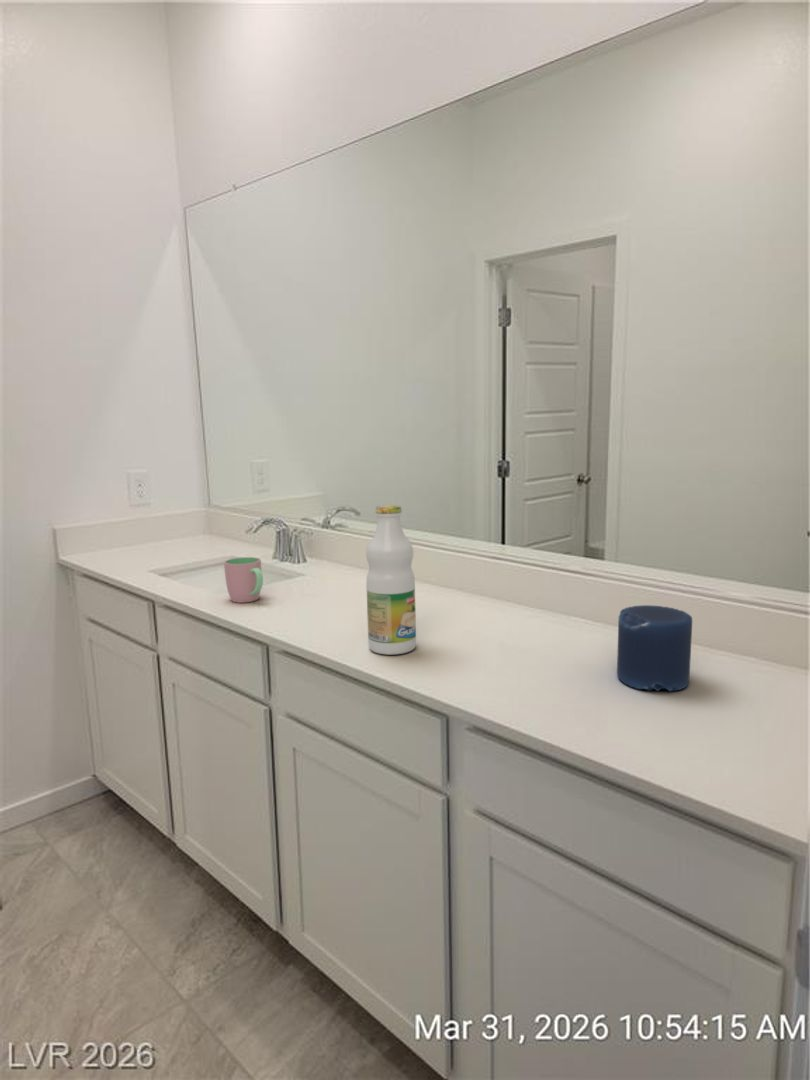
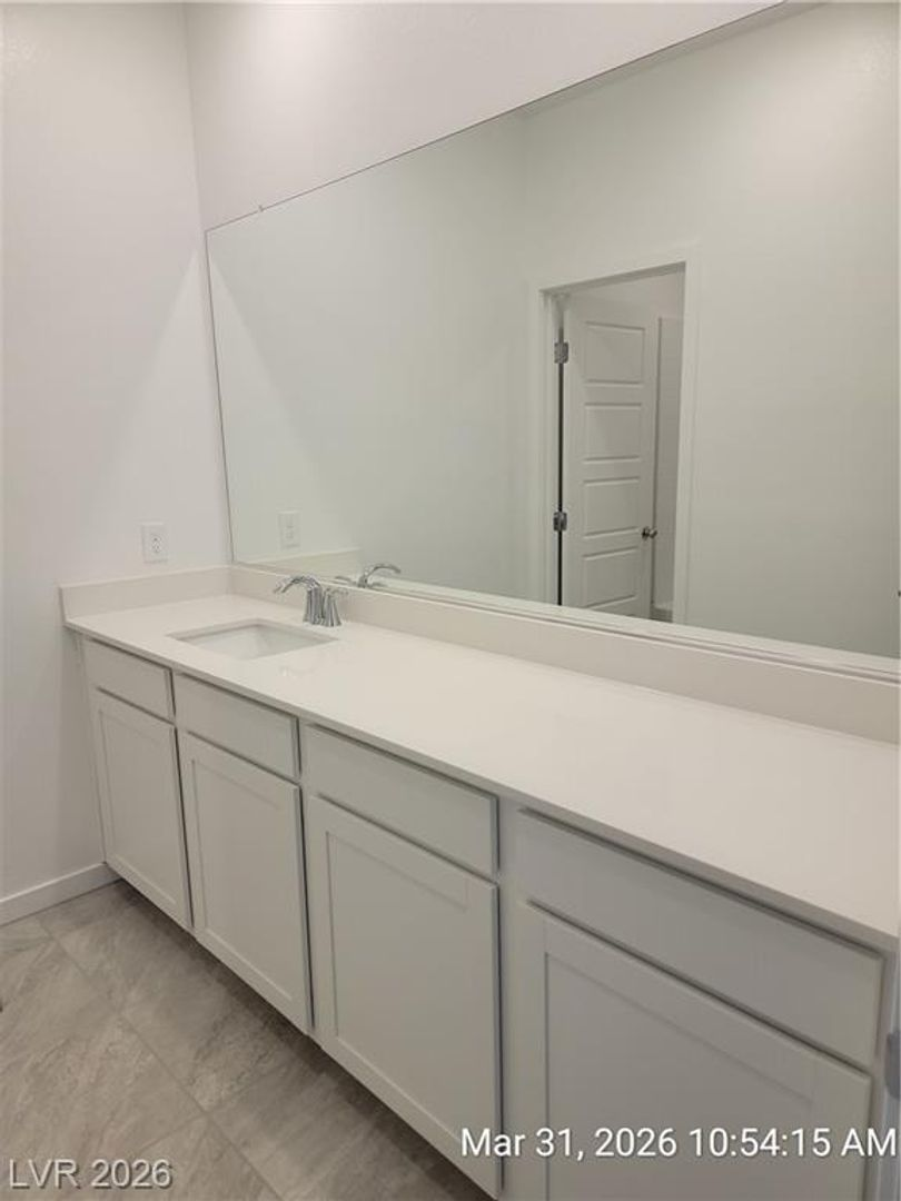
- cup (247, 580)
- candle (653, 646)
- bottle (390, 578)
